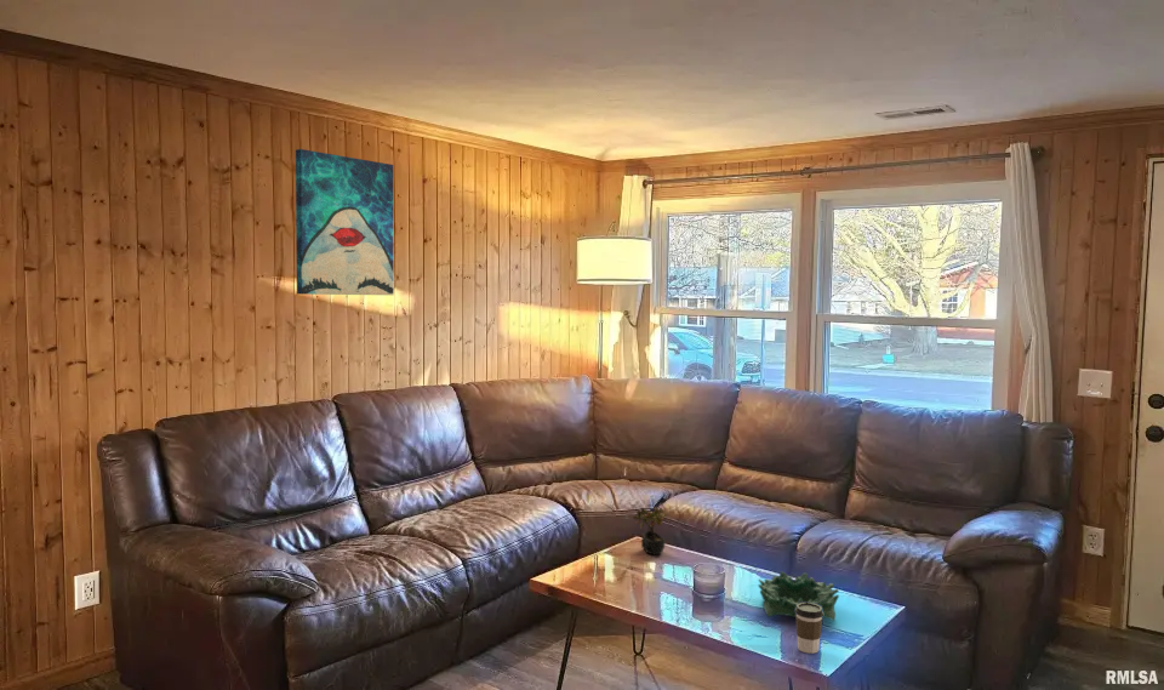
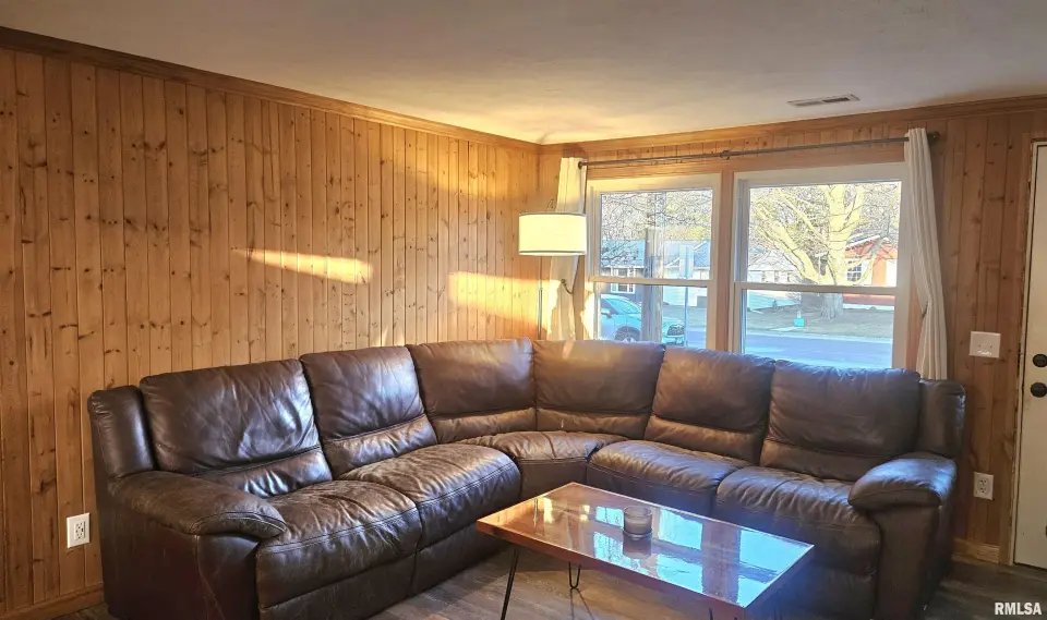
- wall art (347, 226)
- succulent plant (651, 529)
- decorative bowl (797, 597)
- coffee cup (808, 627)
